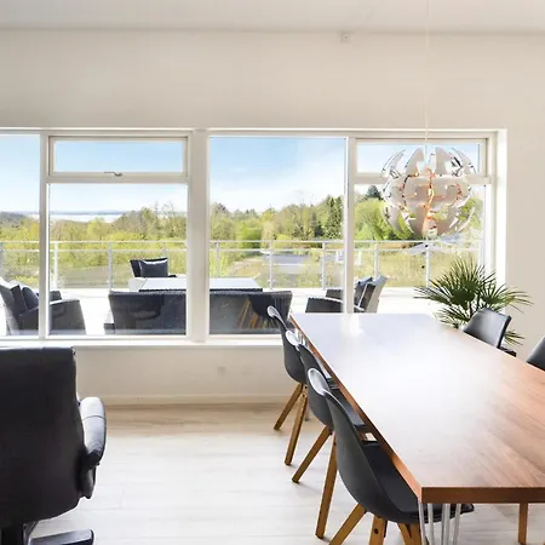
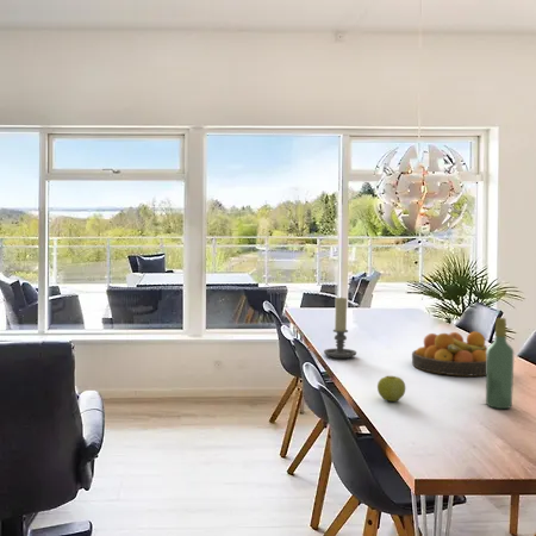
+ fruit bowl (453, 349)
+ candle holder (339, 326)
+ wine bottle (499, 362)
+ apple (391, 388)
